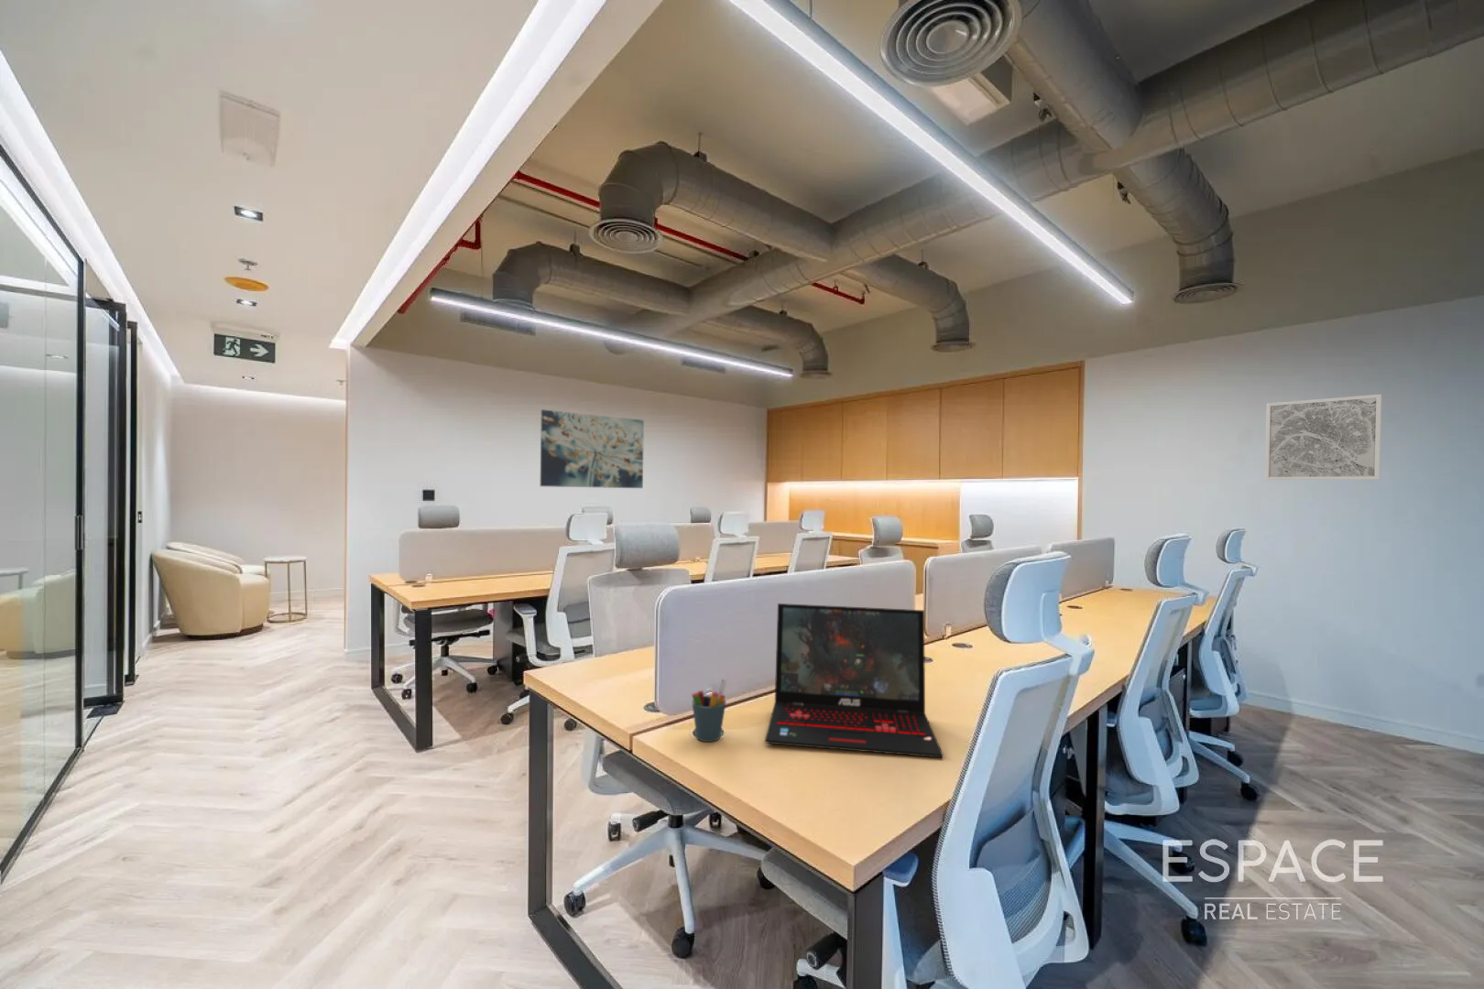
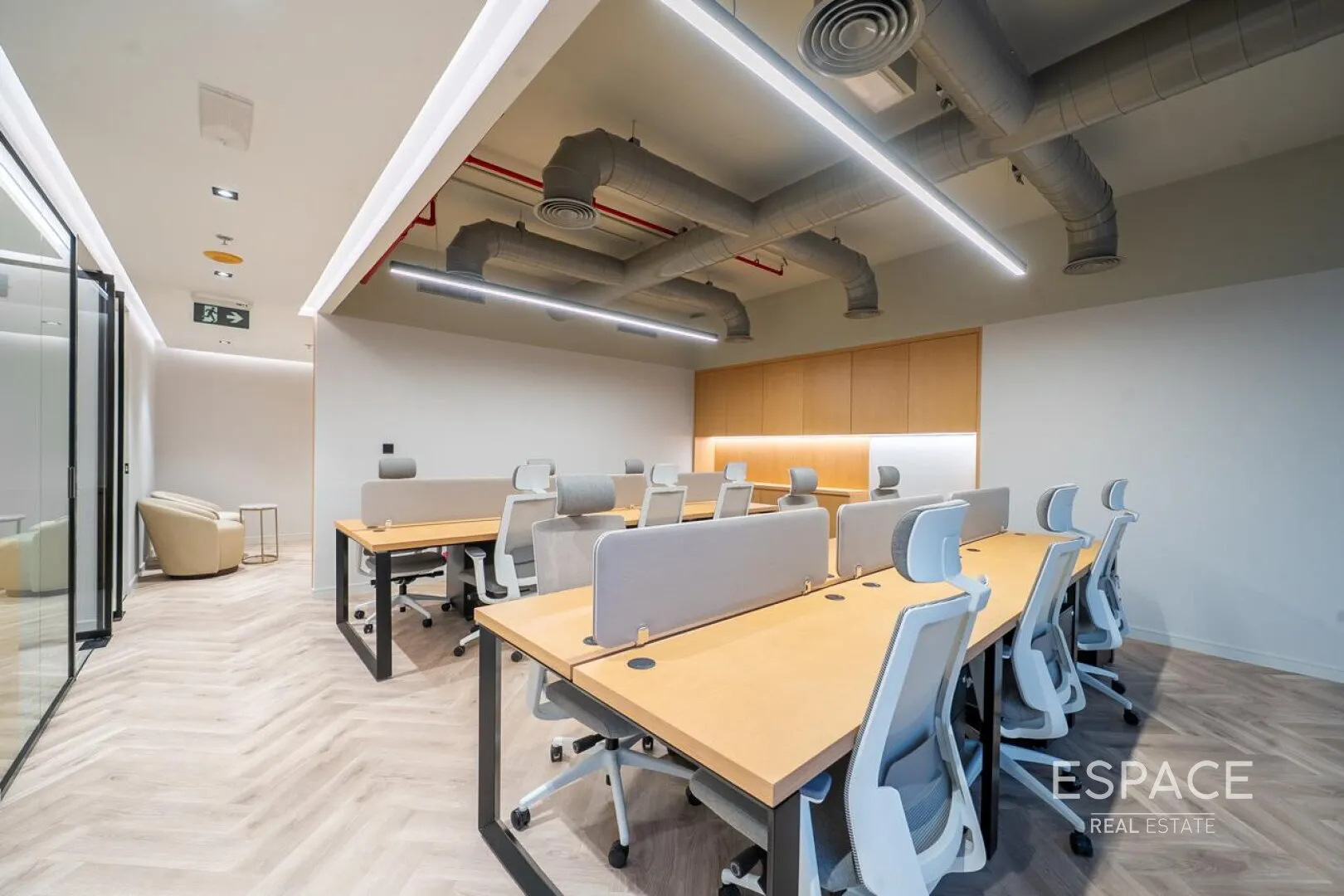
- wall art (594, 450)
- pen holder (709, 710)
- wall art (1319, 439)
- laptop (850, 672)
